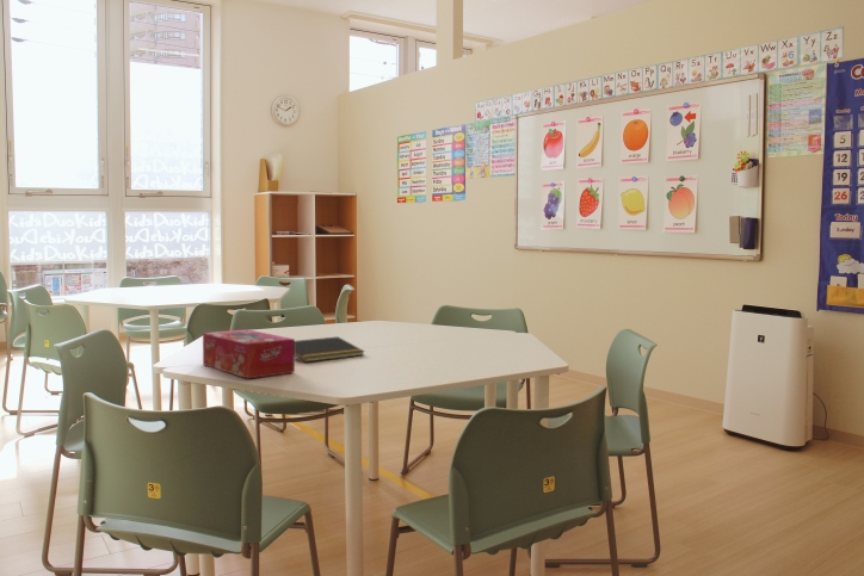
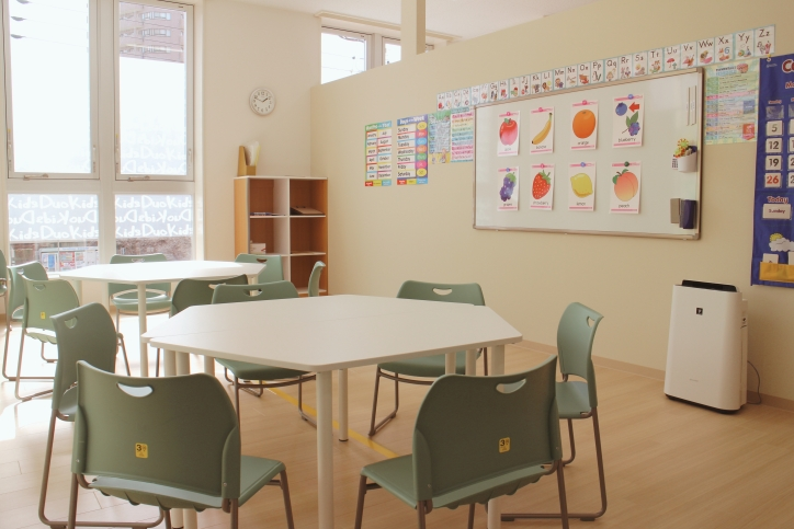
- tissue box (247, 352)
- notepad (322, 348)
